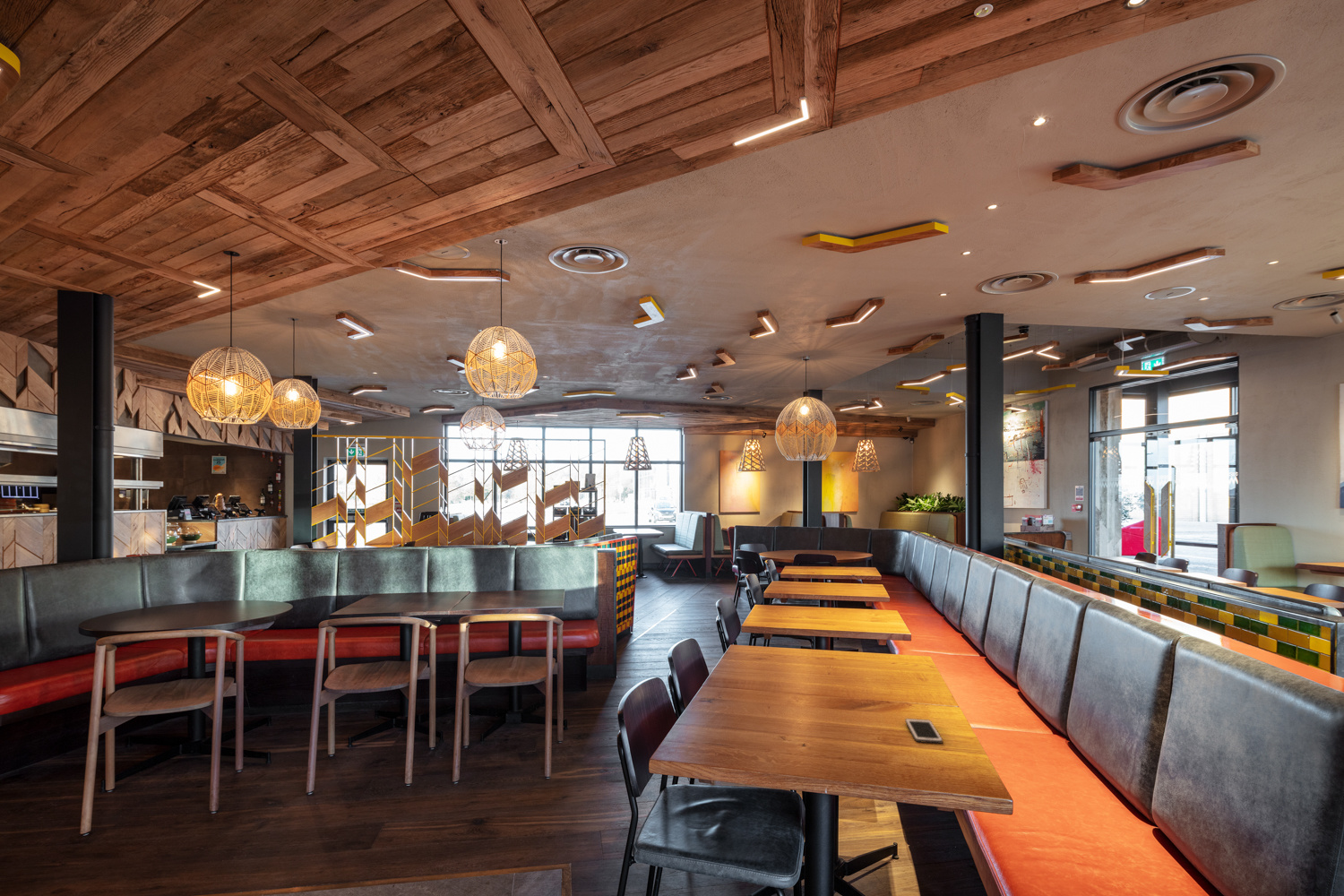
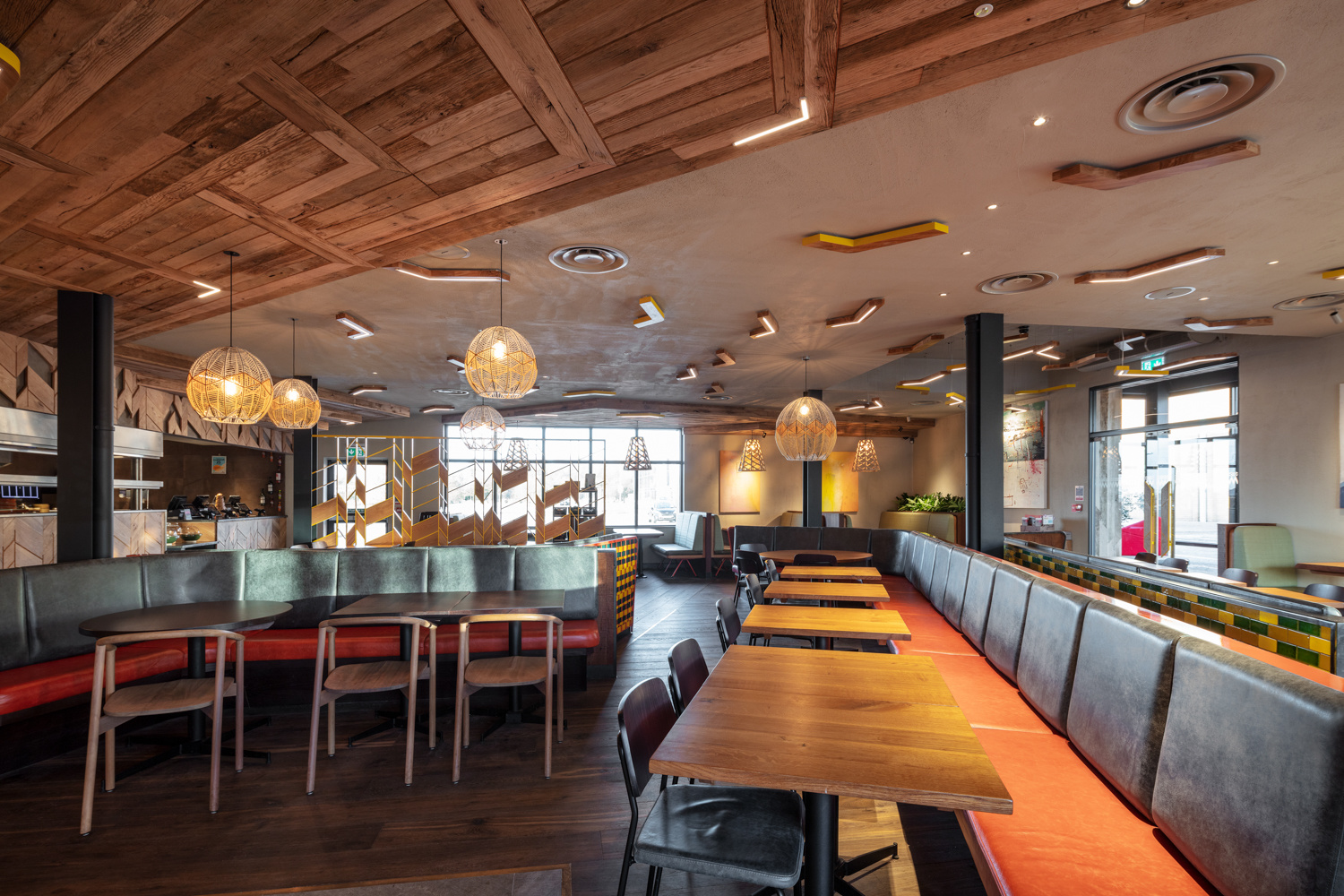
- cell phone (923, 730)
